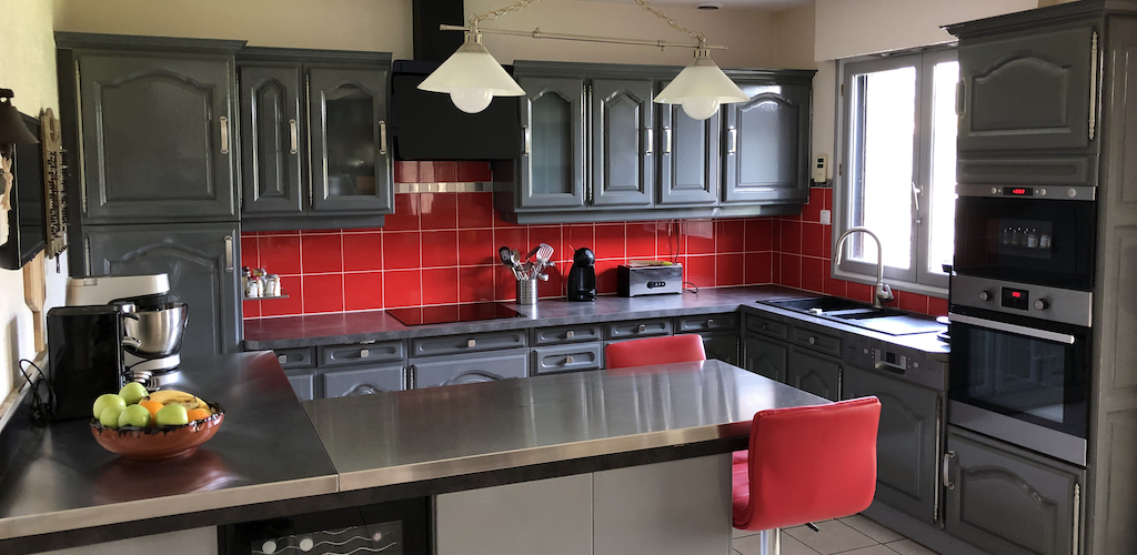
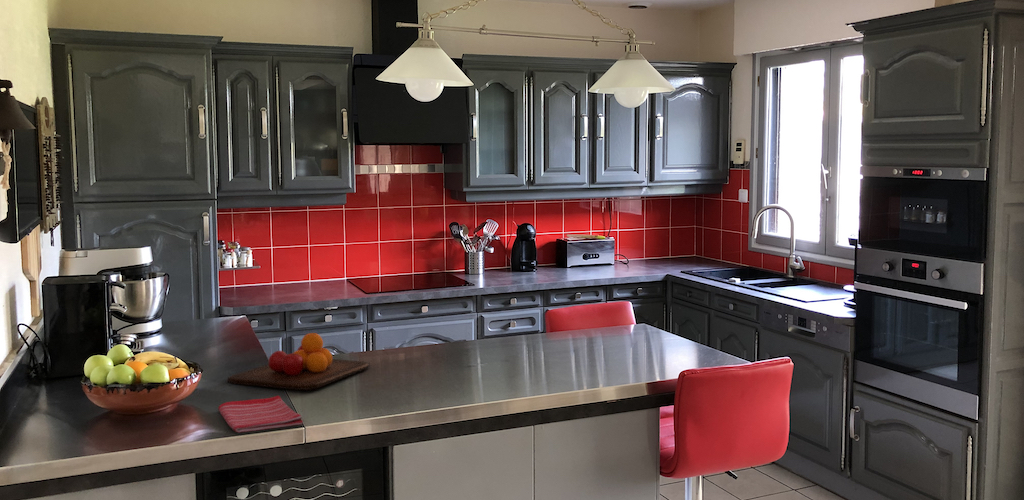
+ chopping board (300, 354)
+ dish towel (259, 413)
